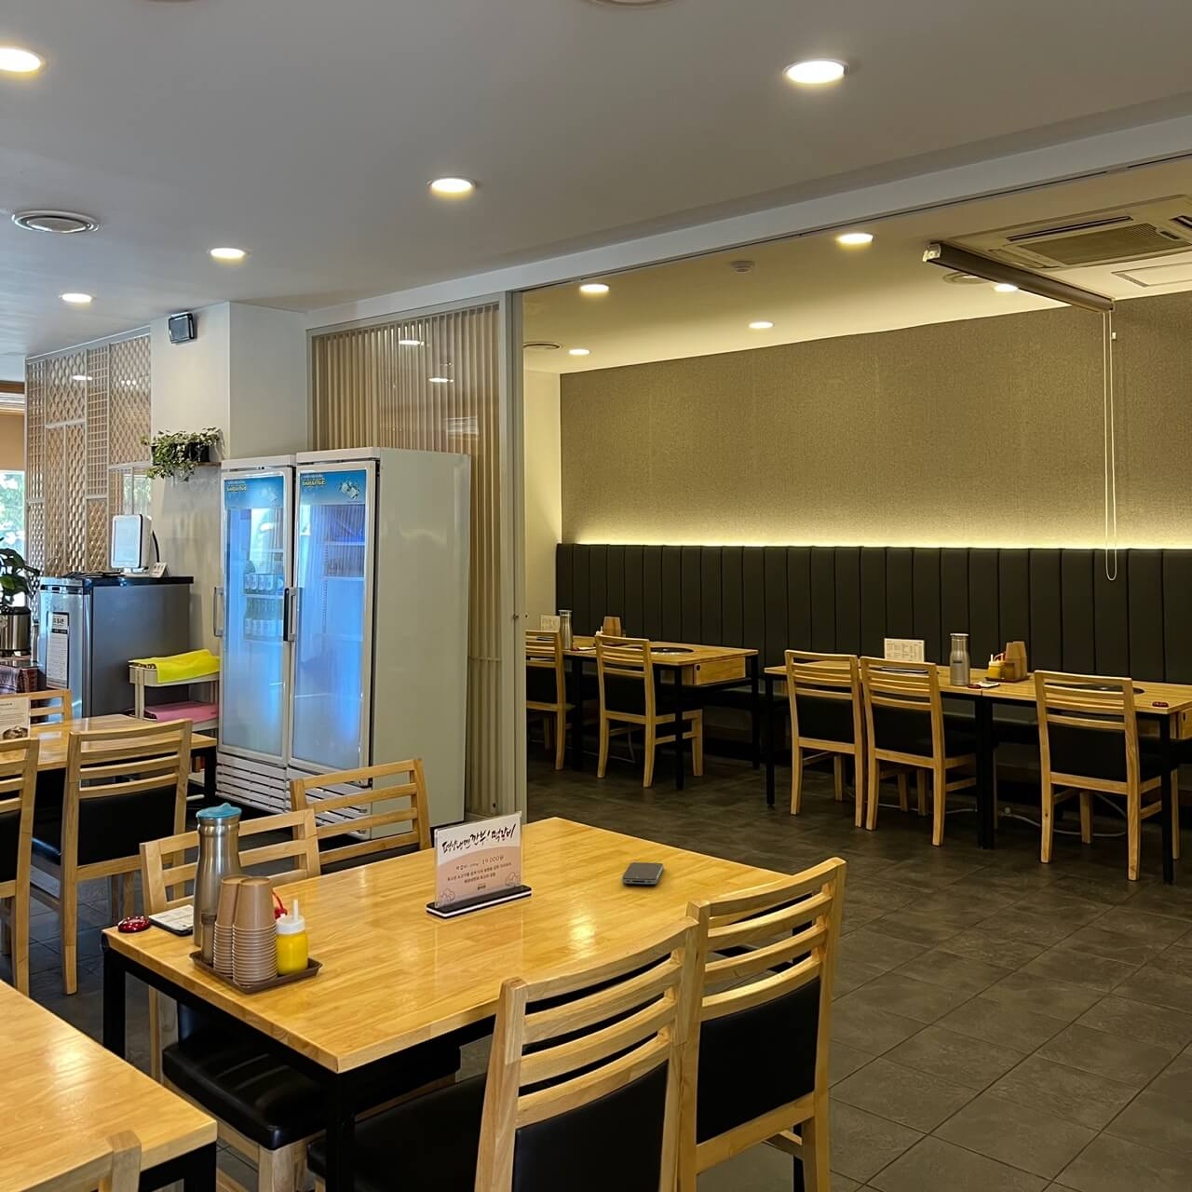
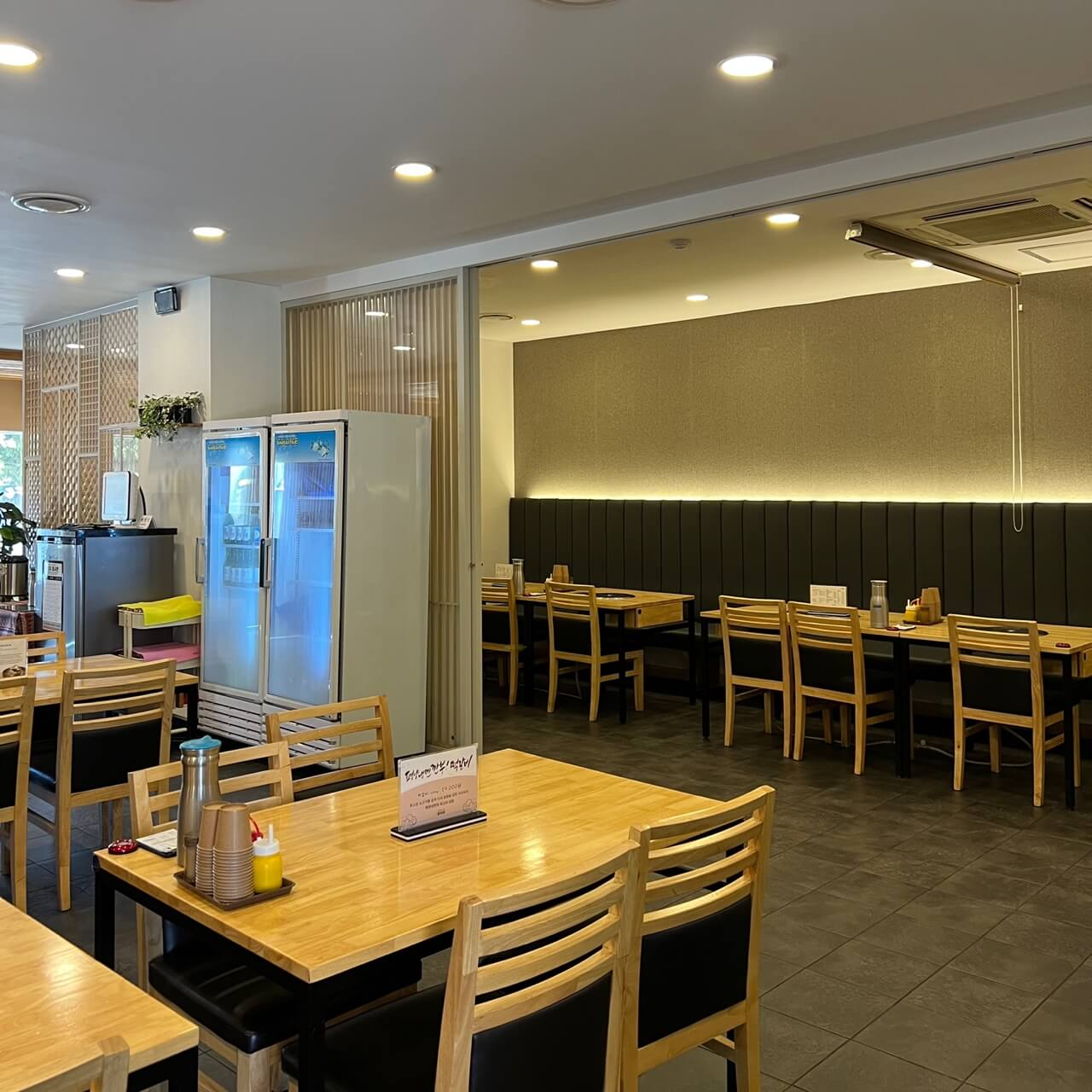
- smartphone (643, 872)
